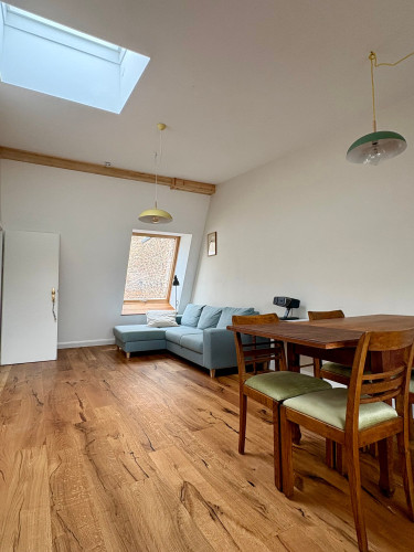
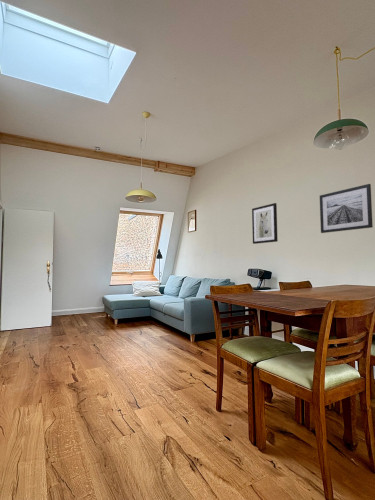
+ wall art (344, 210)
+ wall art (264, 224)
